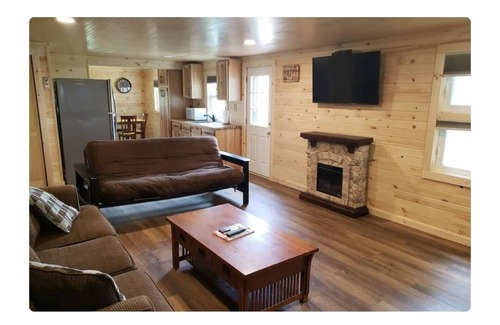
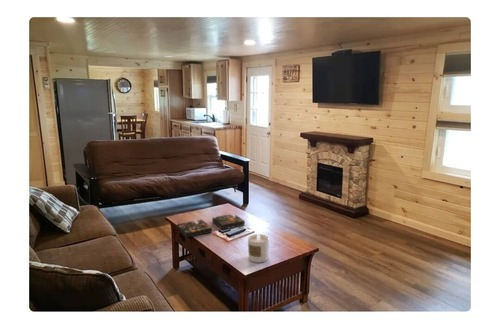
+ candle (258, 246)
+ board game (210, 226)
